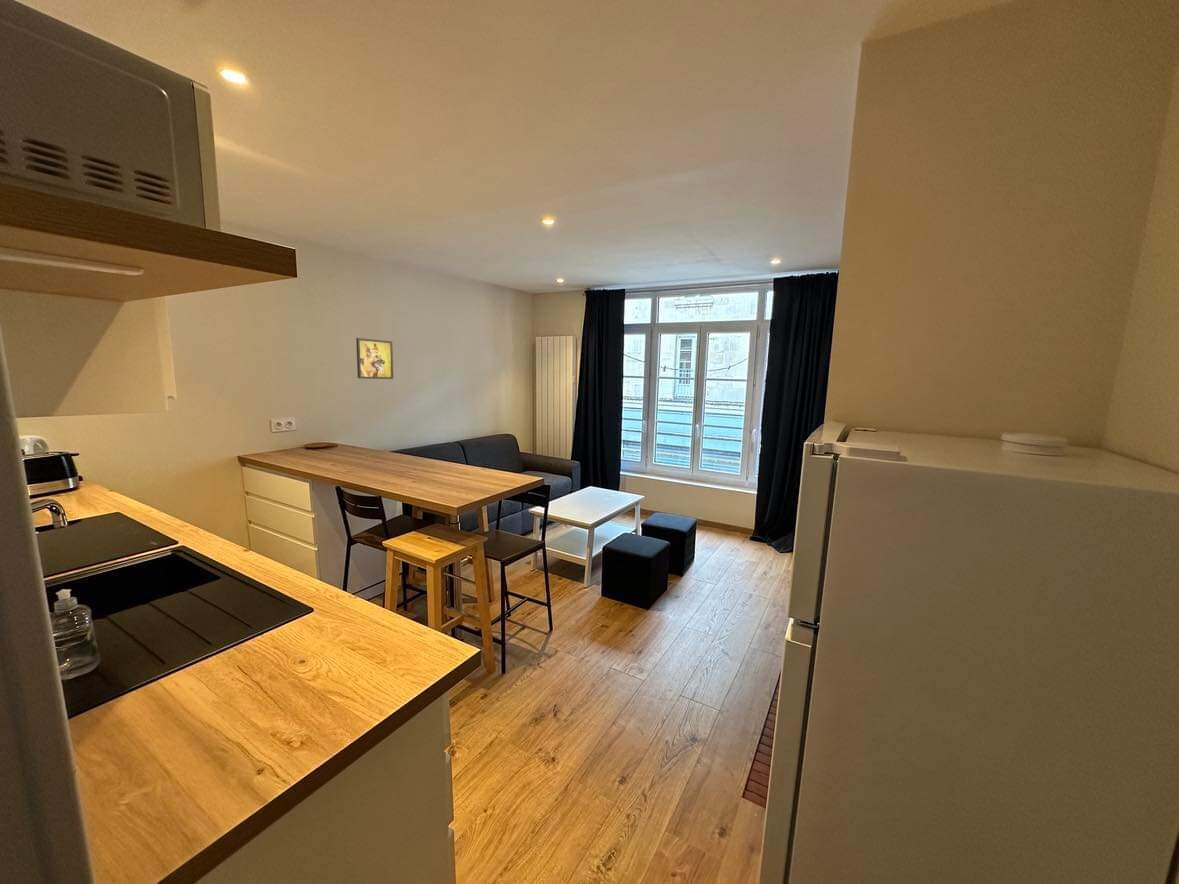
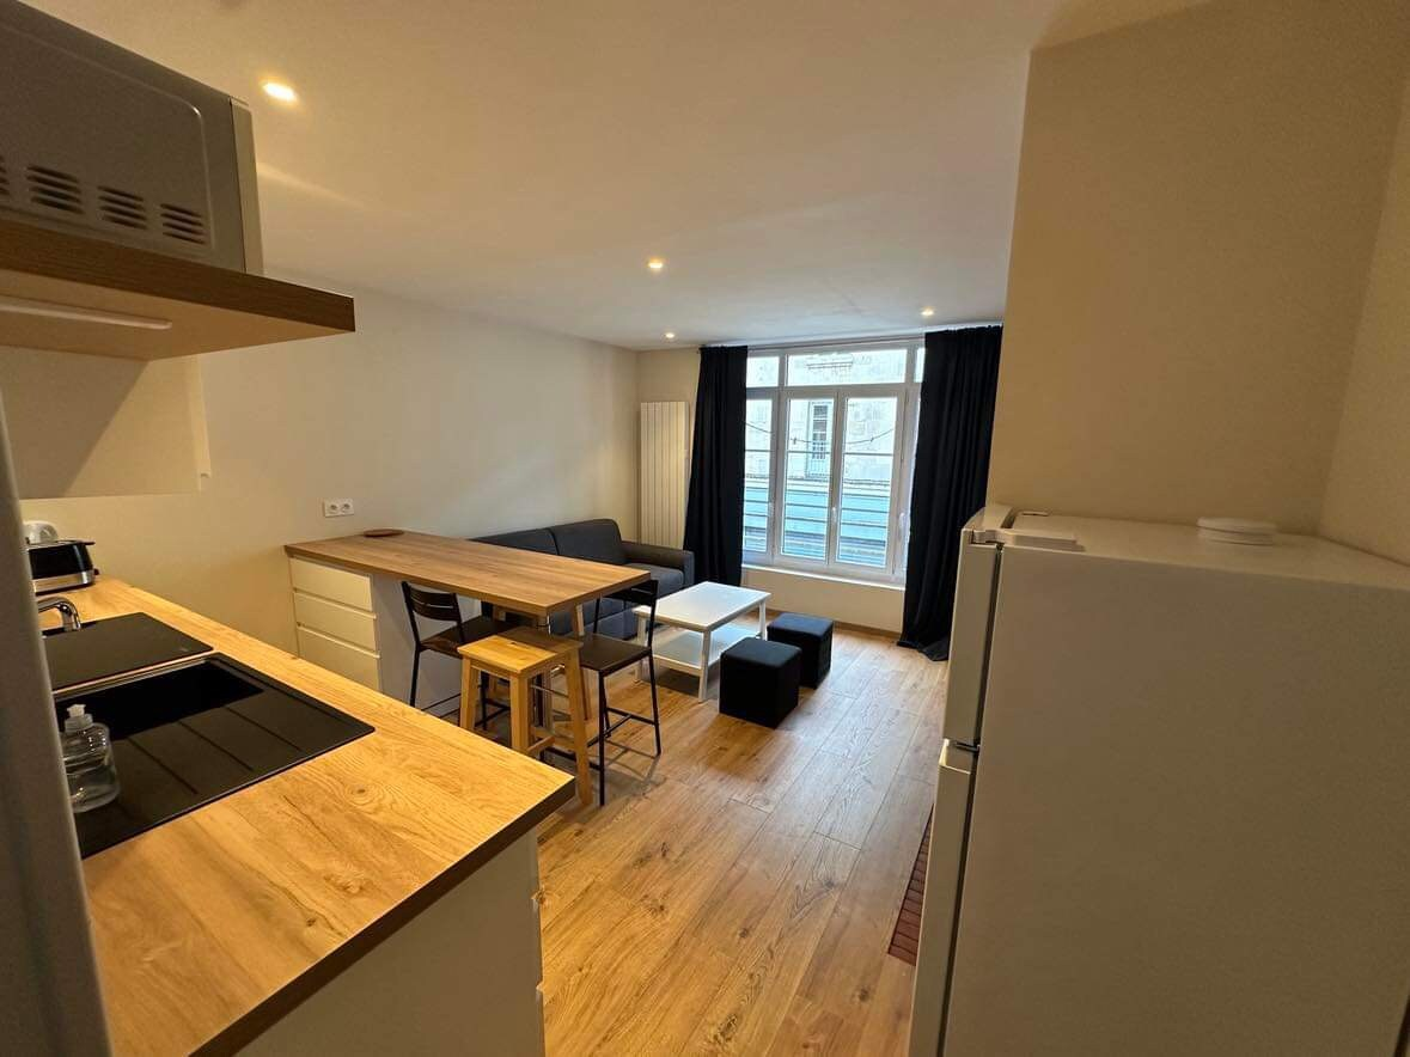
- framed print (375, 359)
